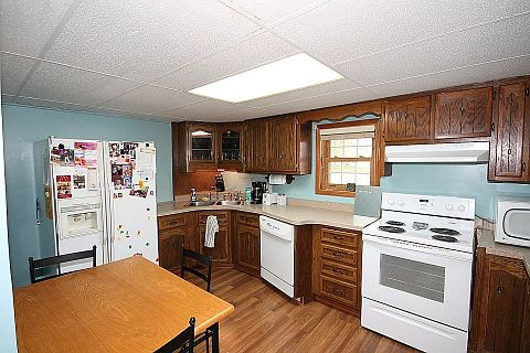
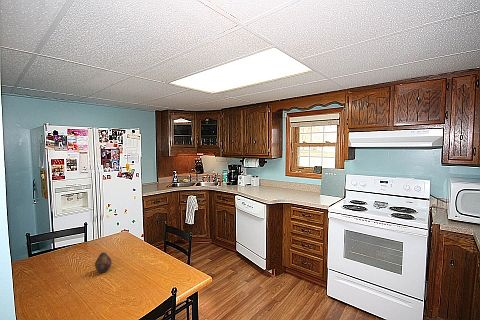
+ fruit (103, 261)
